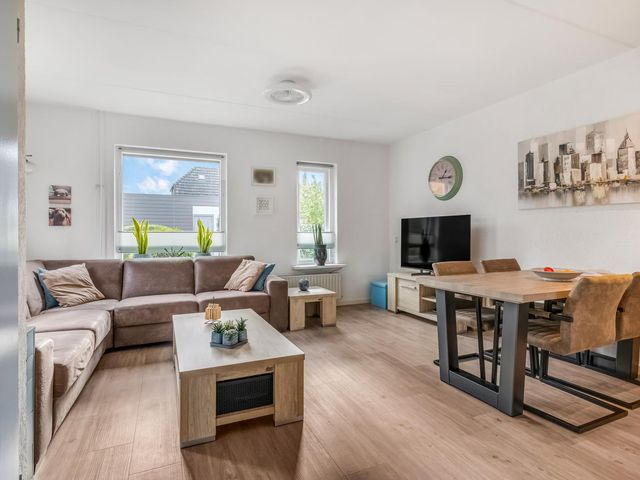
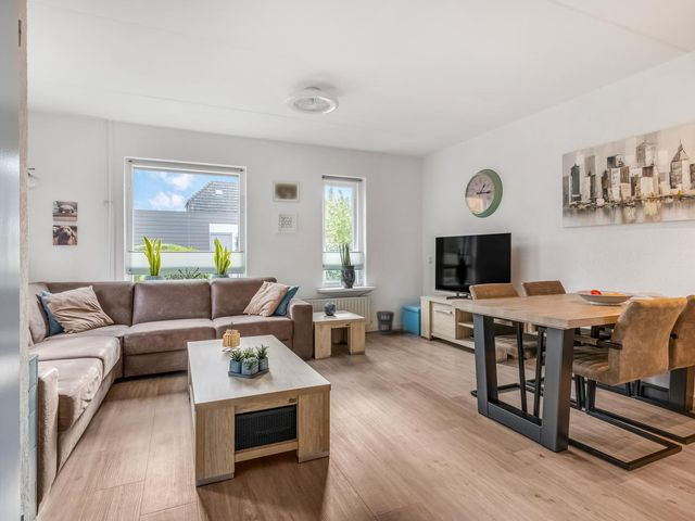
+ wastebasket (384, 322)
